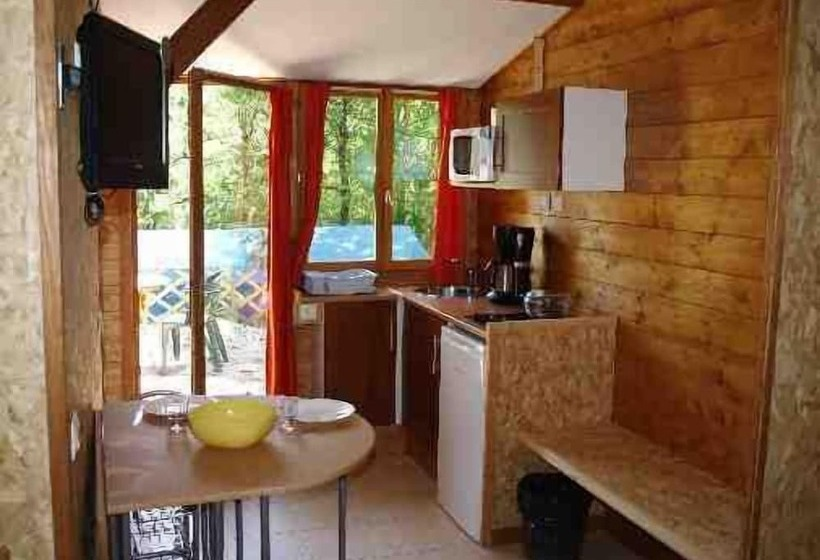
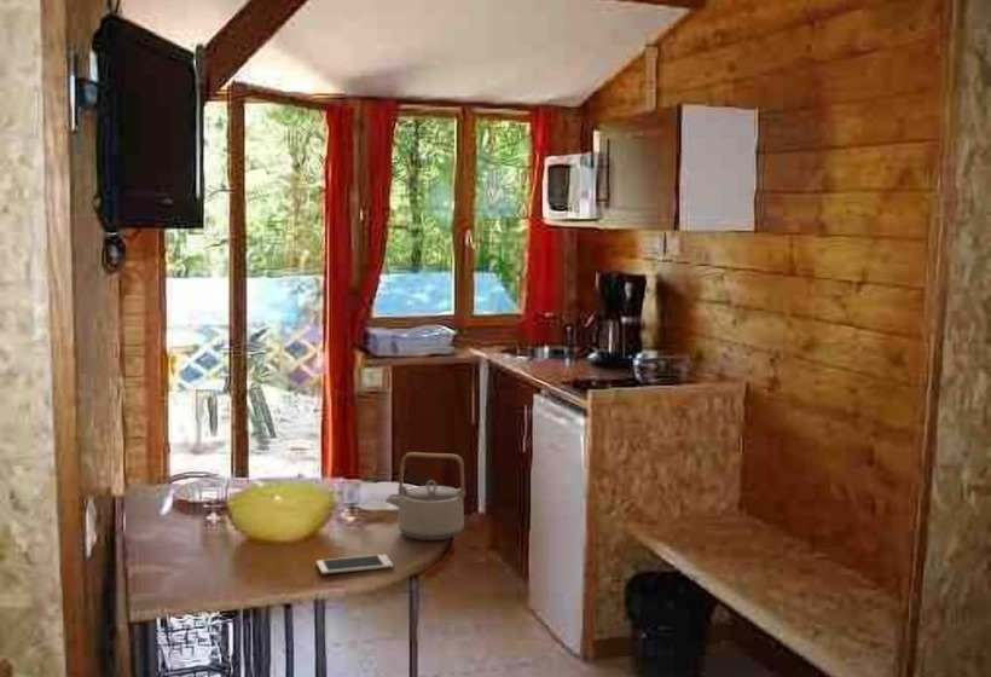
+ teapot (424, 492)
+ cell phone (354, 563)
